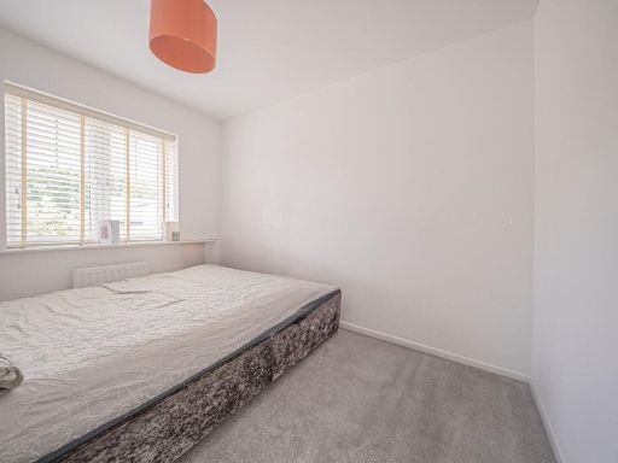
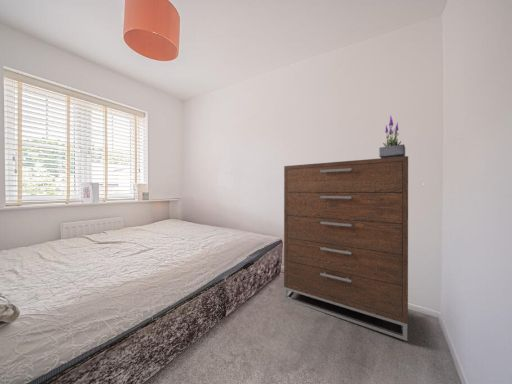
+ potted plant (392, 136)
+ dresser (340, 234)
